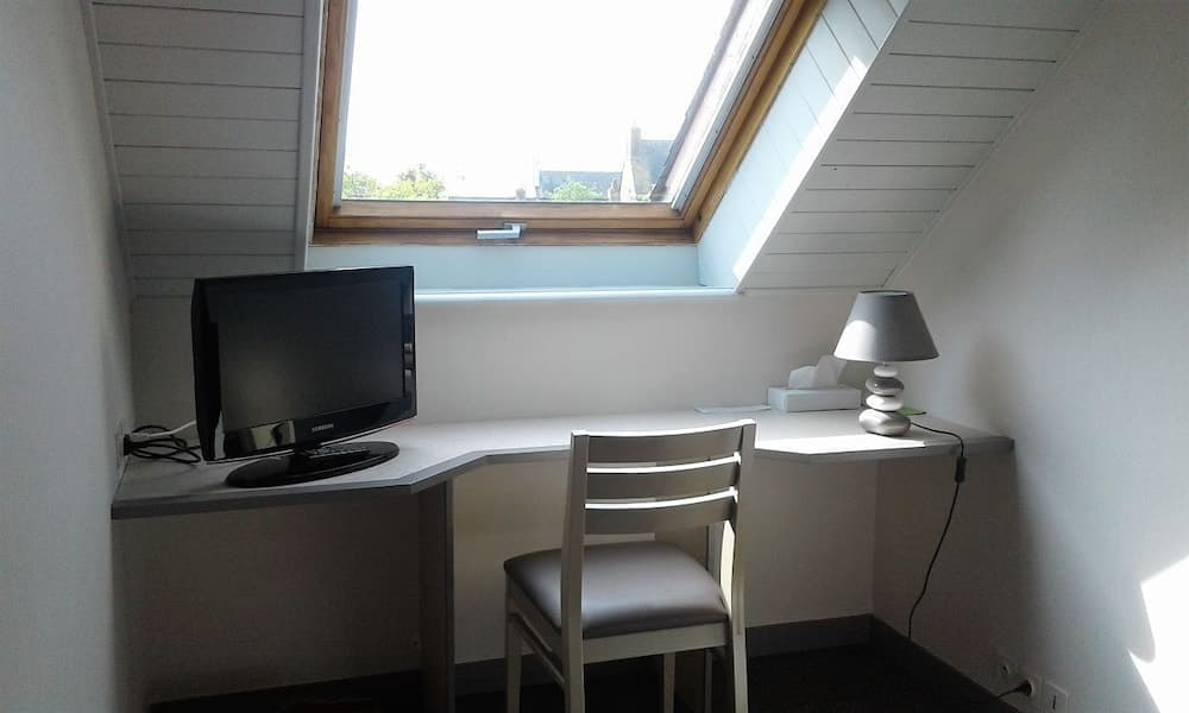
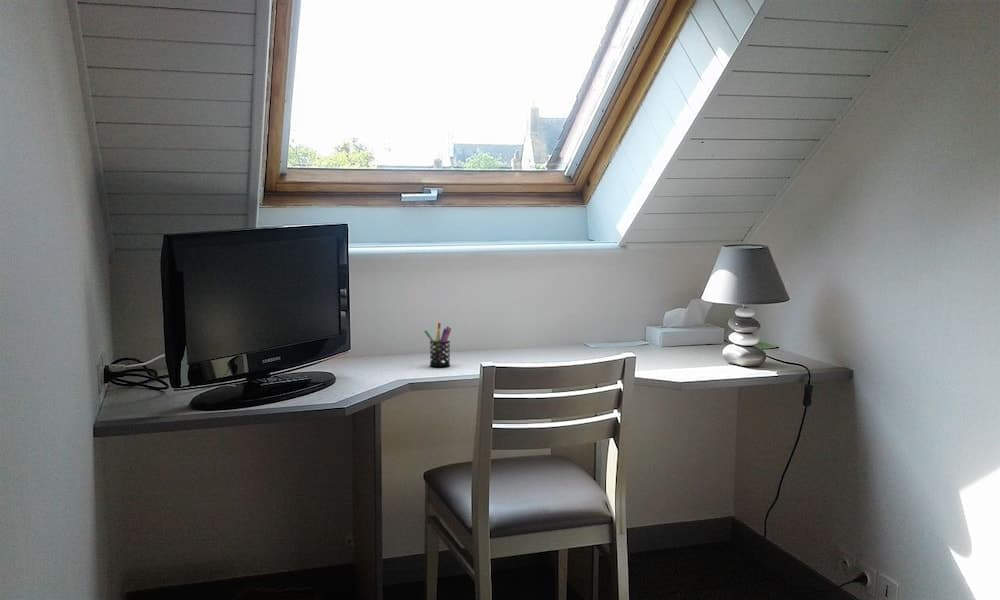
+ pen holder (437, 344)
